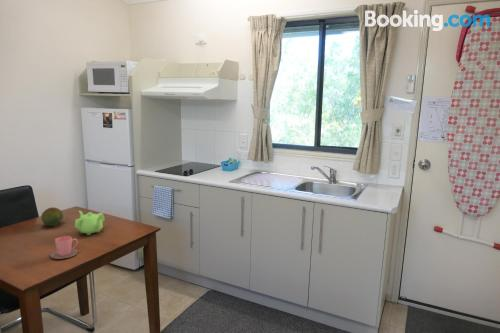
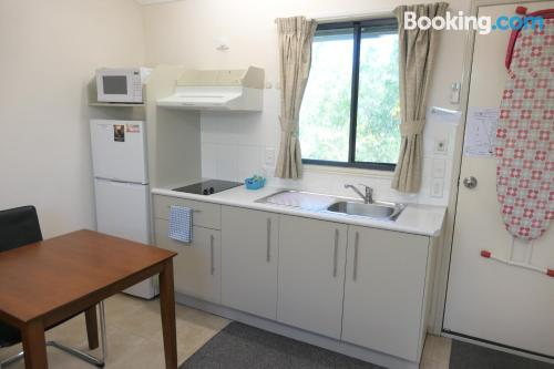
- cup (64, 246)
- teapot (90, 222)
- fruit (52, 216)
